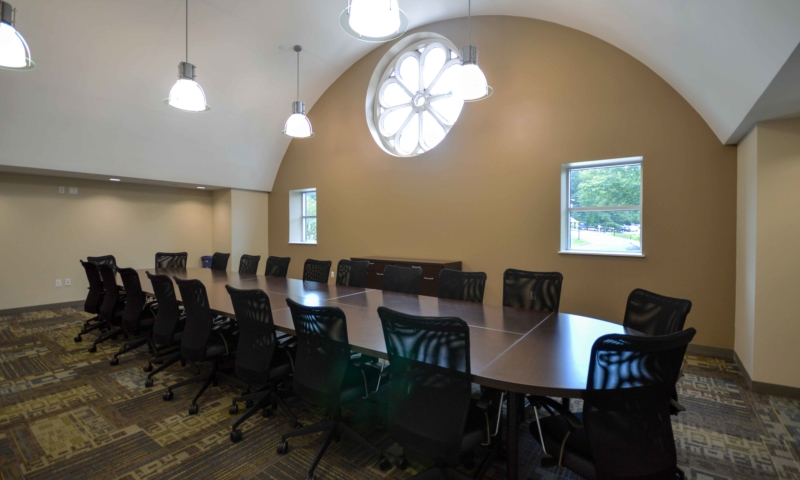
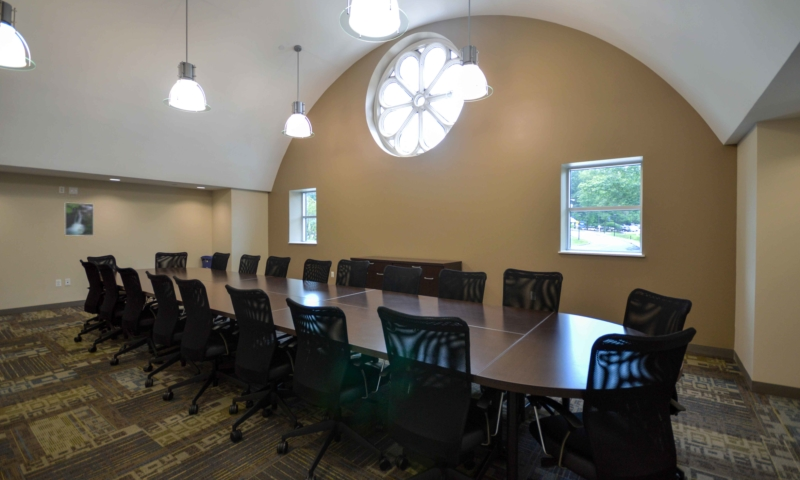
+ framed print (79, 219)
